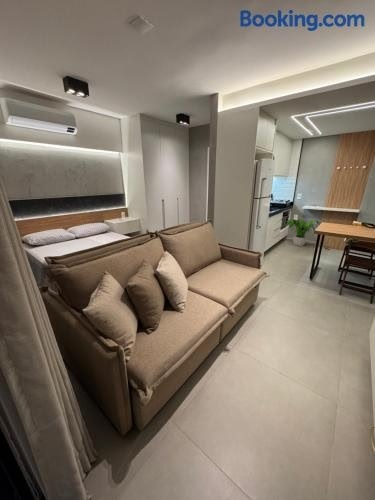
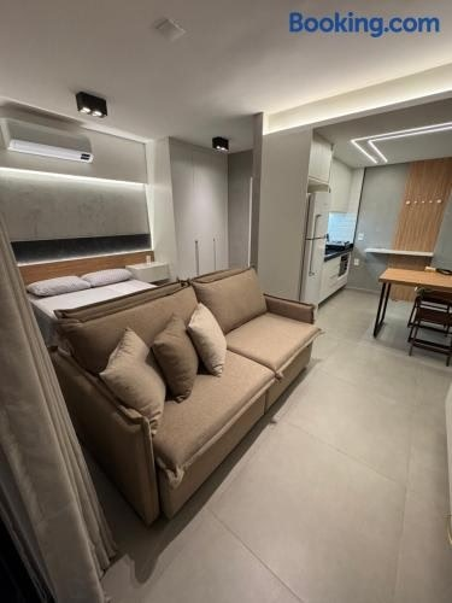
- potted plant (302, 232)
